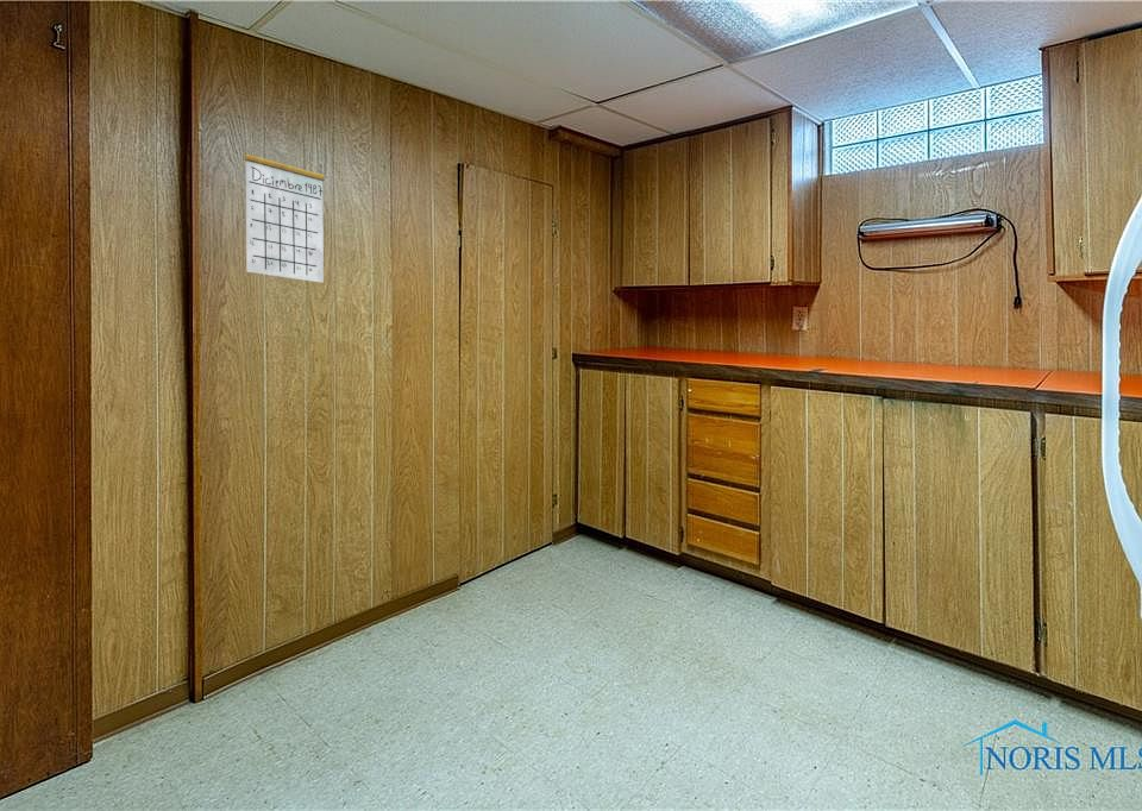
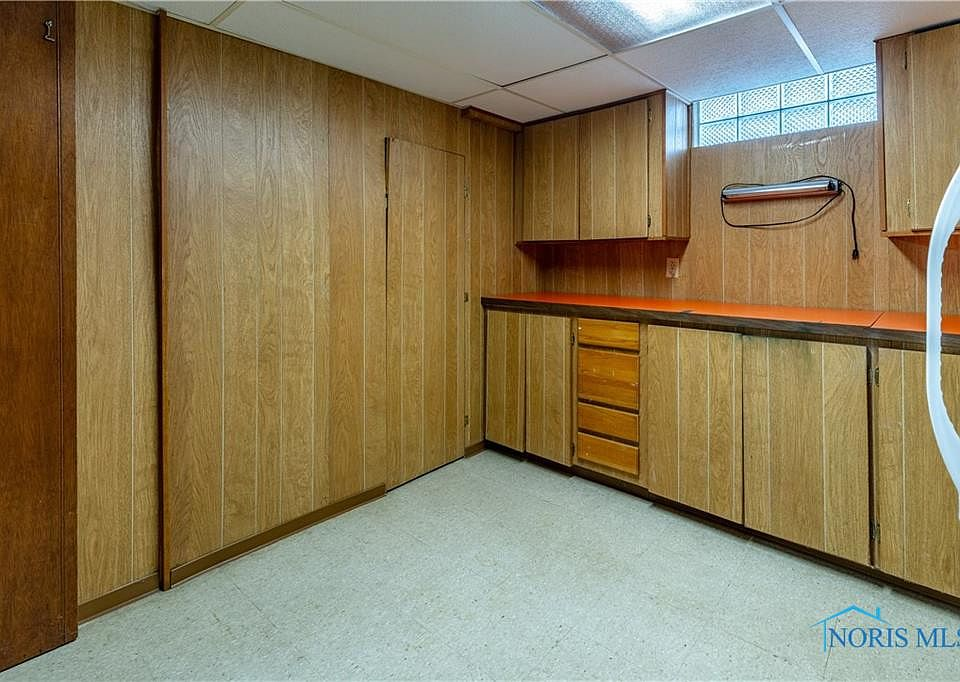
- calendar (286, 207)
